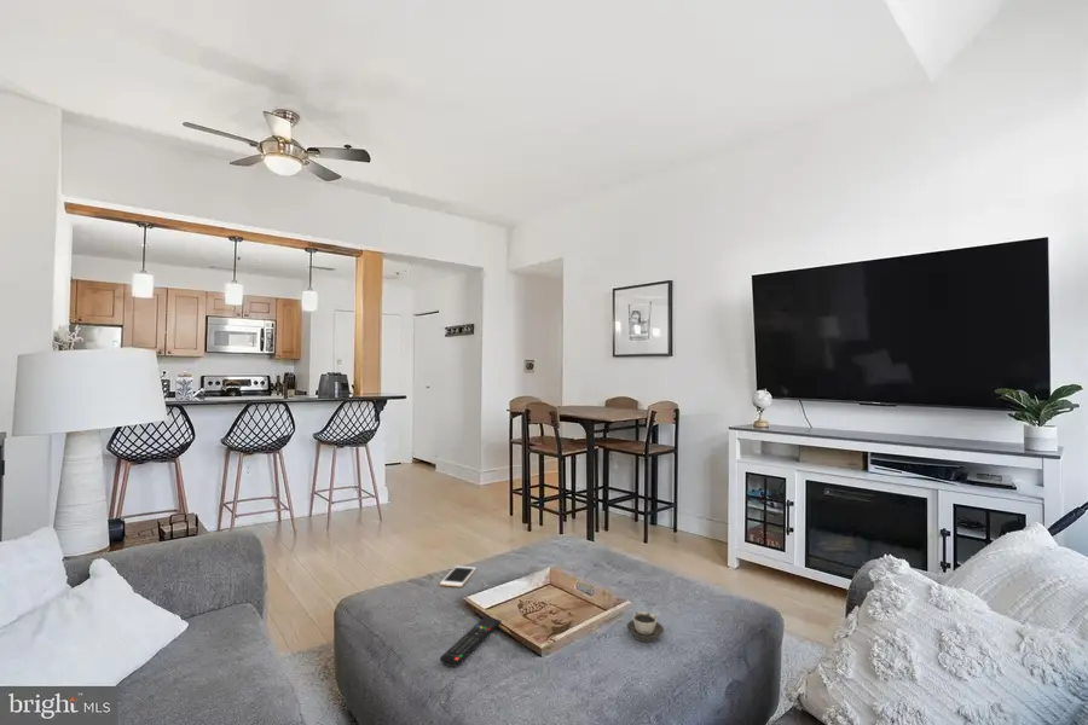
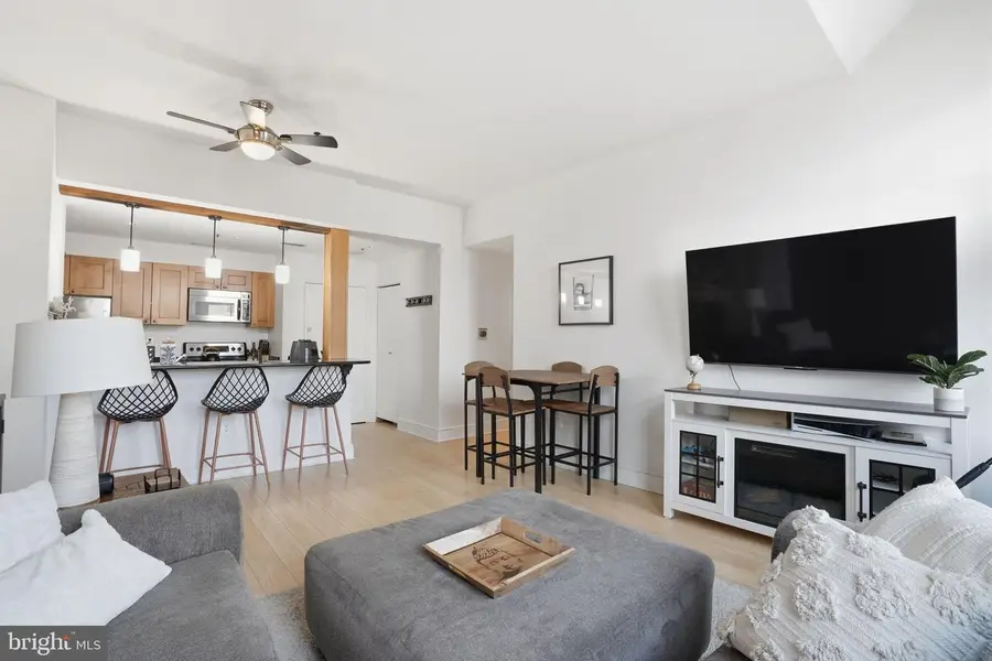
- remote control (471, 640)
- cell phone (458, 575)
- cup (644, 626)
